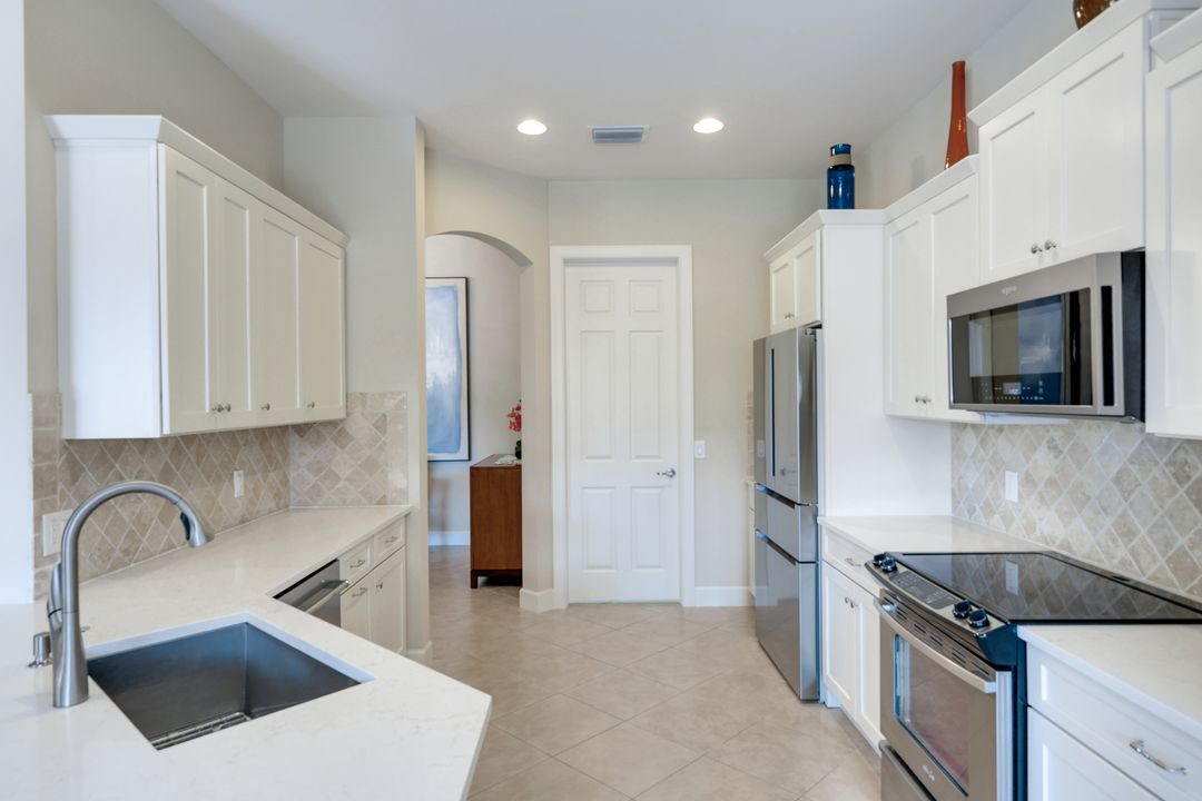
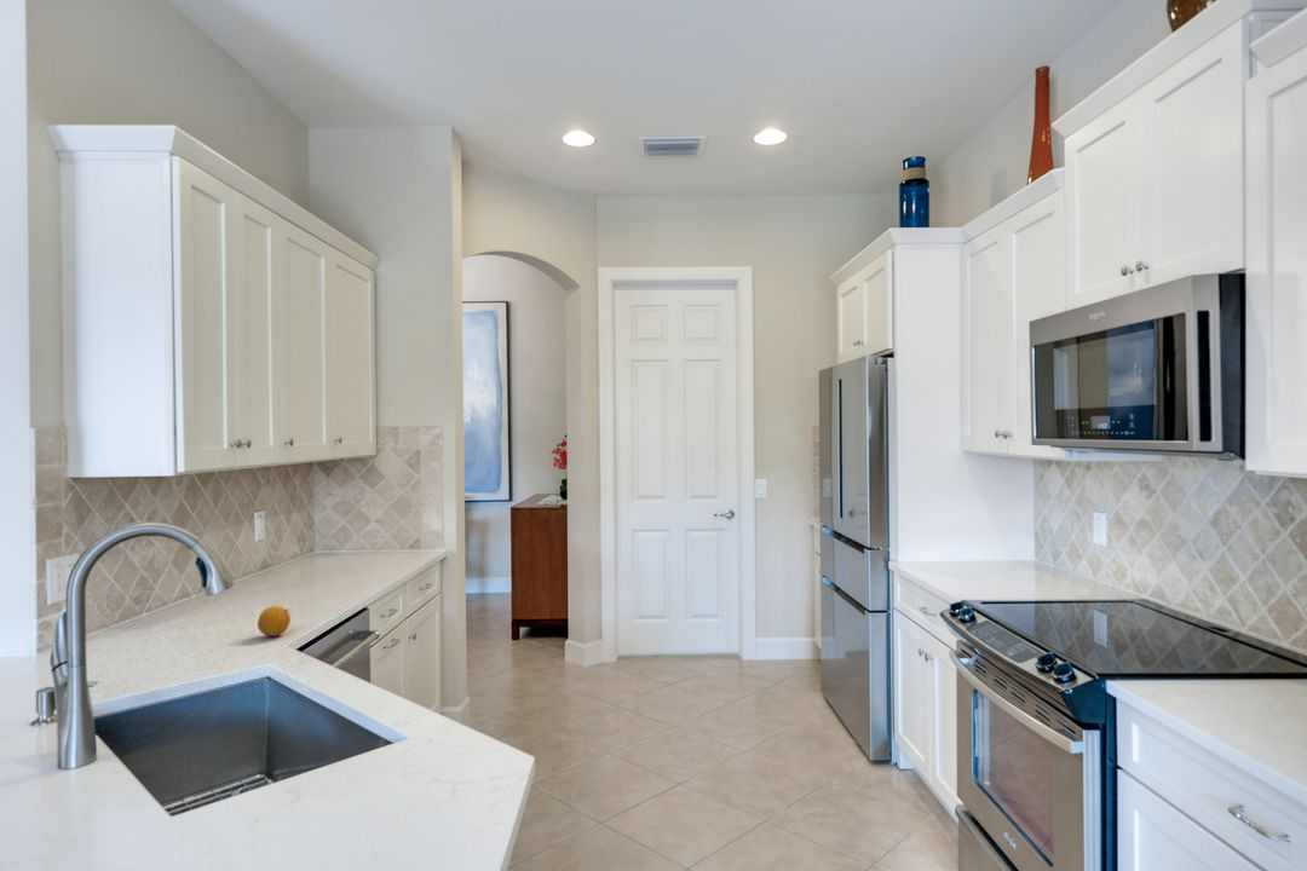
+ fruit (274, 621)
